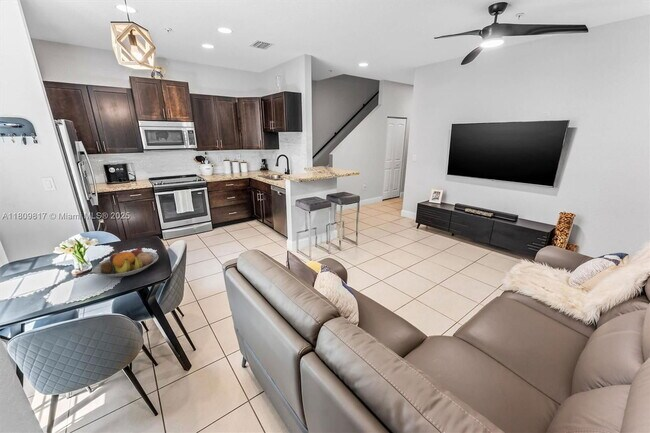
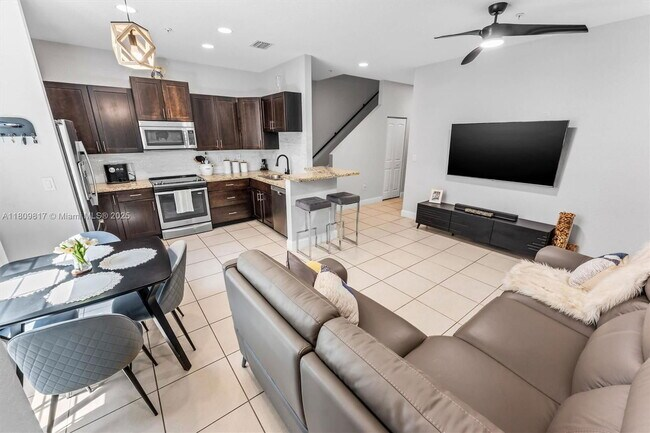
- fruit bowl (127, 260)
